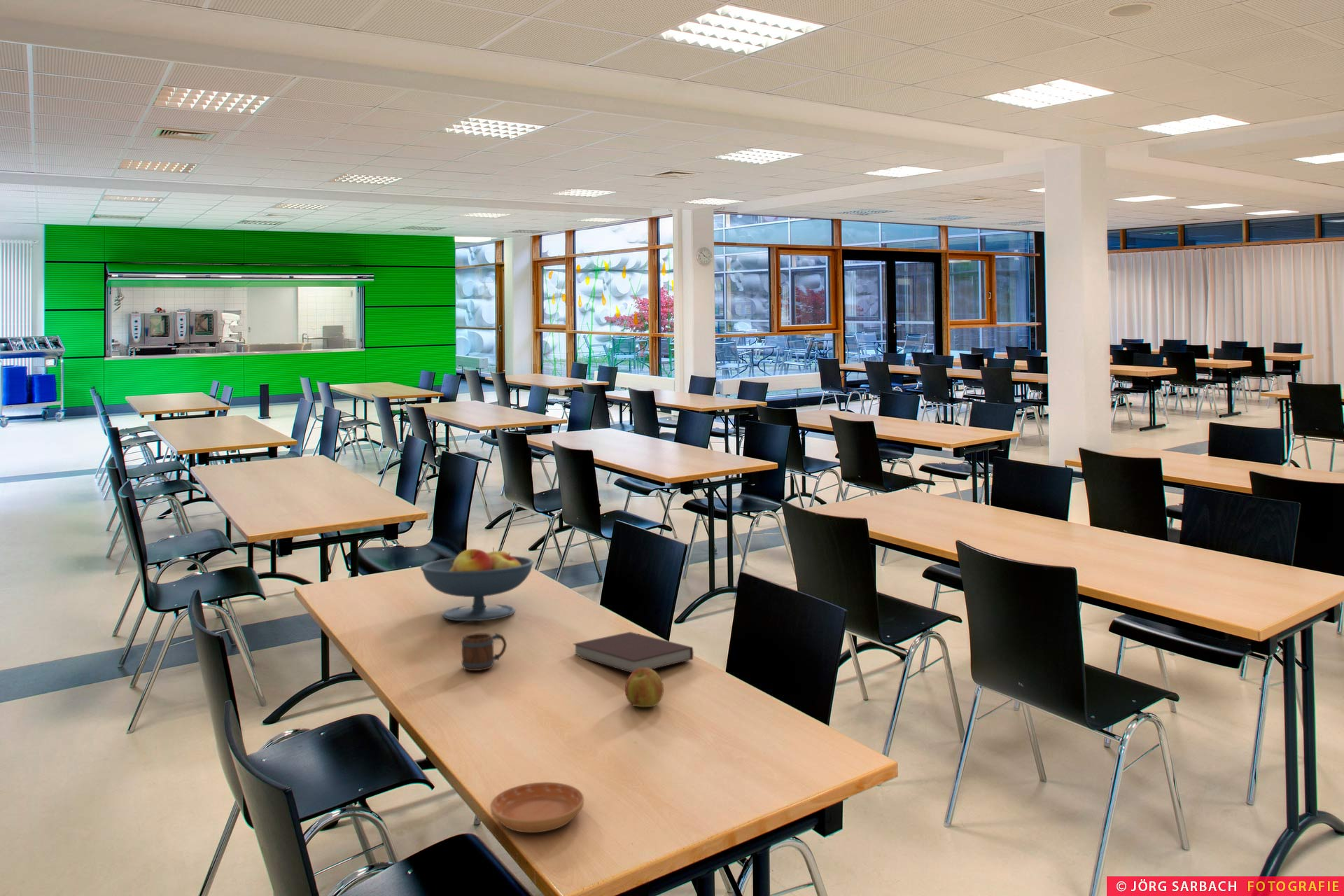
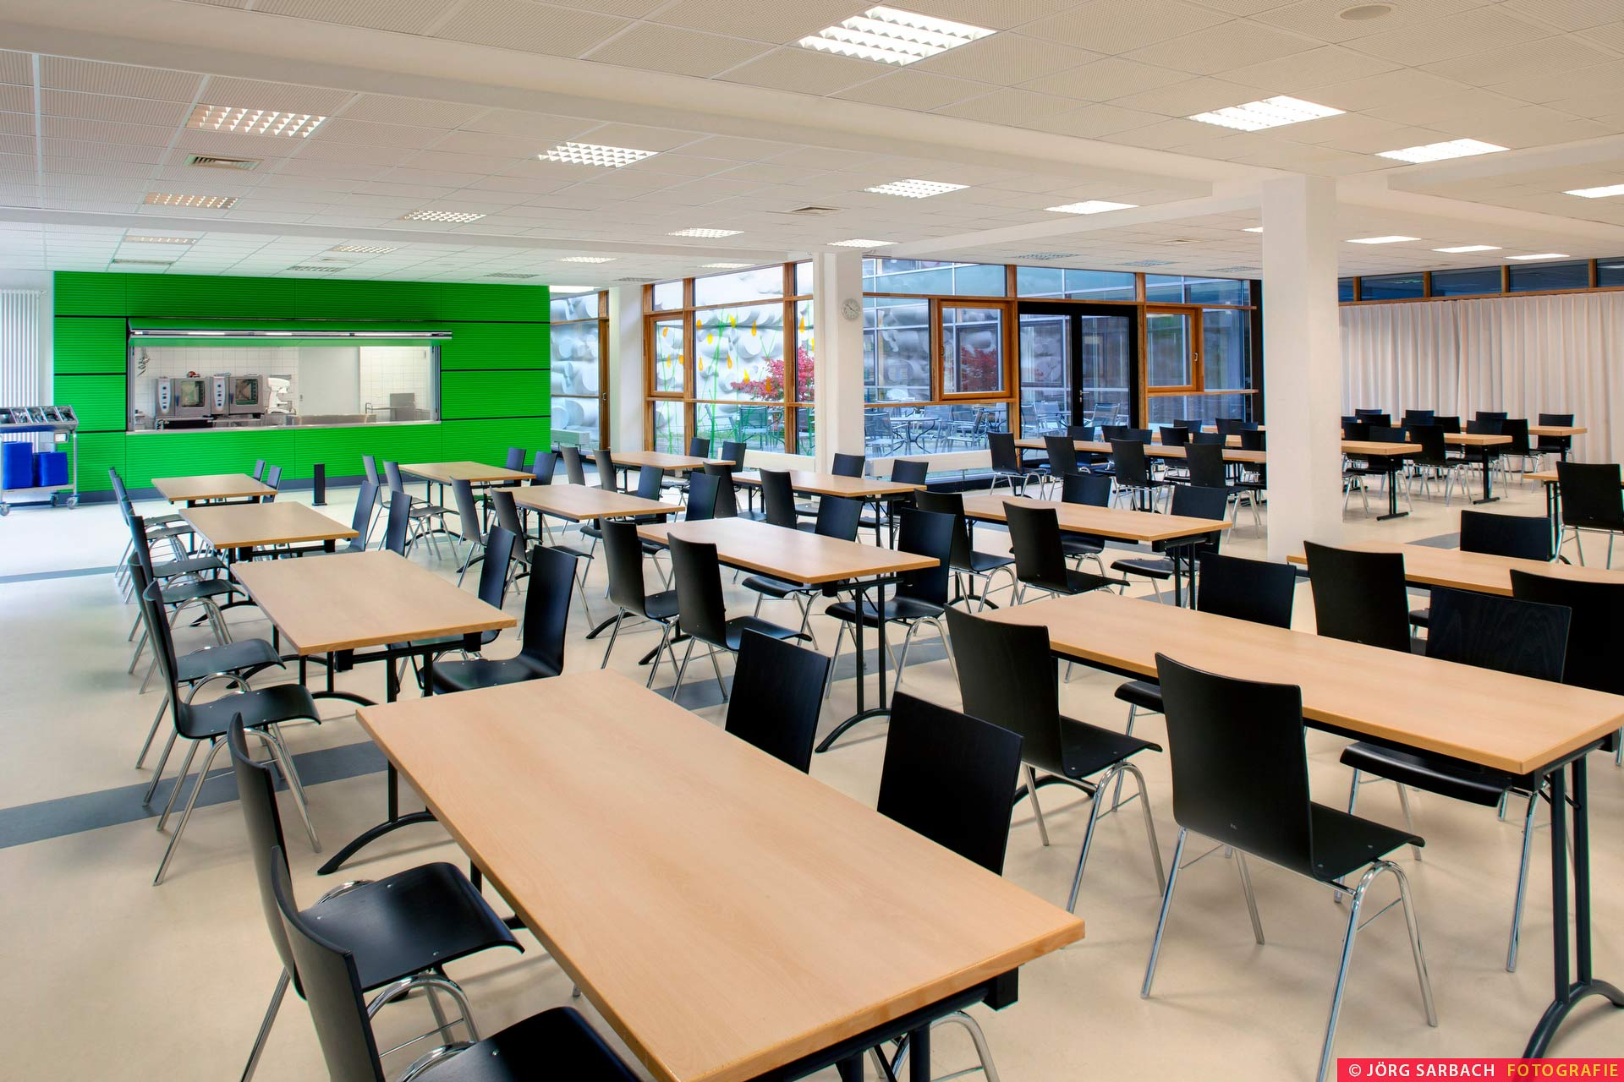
- mug (484, 650)
- notebook (632, 651)
- saucer (538, 808)
- fruit bowl (478, 580)
- apple (643, 687)
